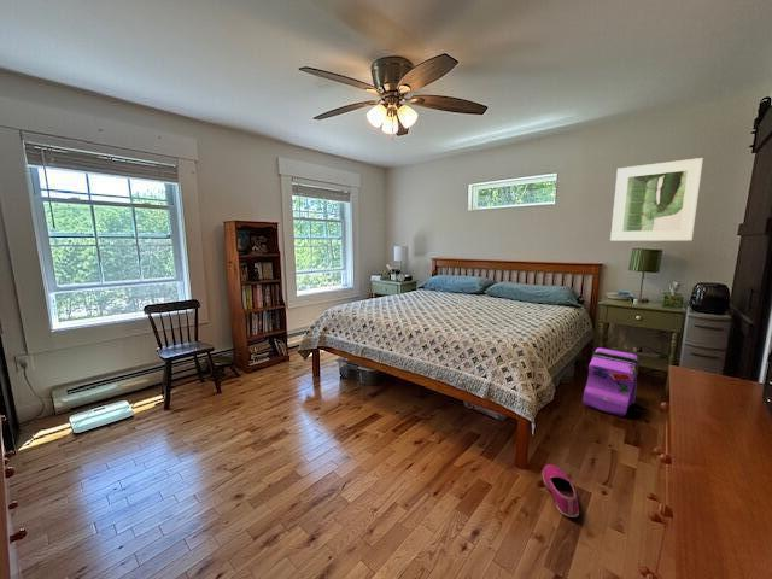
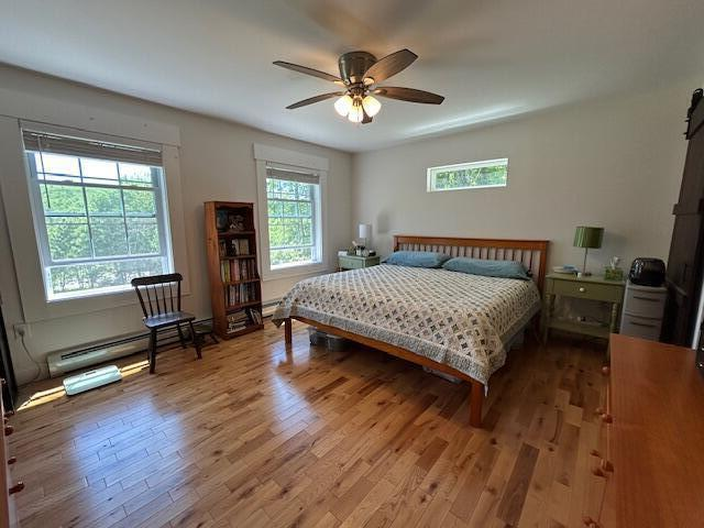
- backpack (609, 379)
- shoe (561, 485)
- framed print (653, 203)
